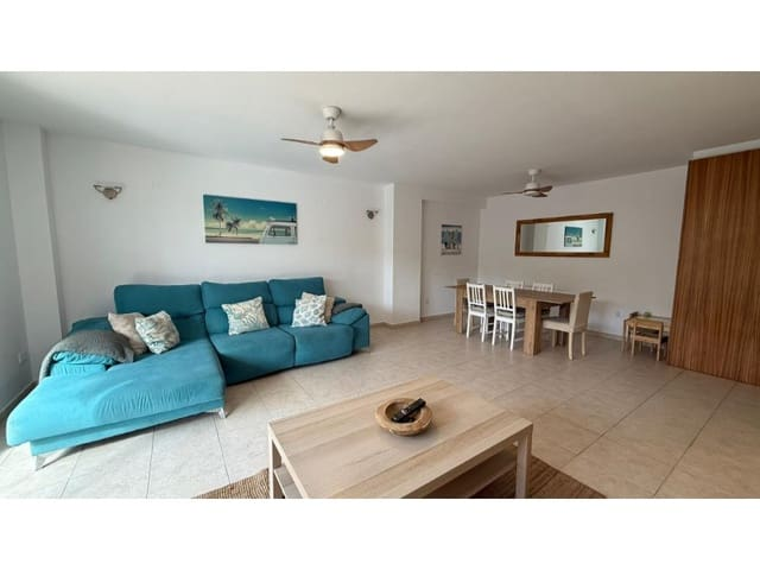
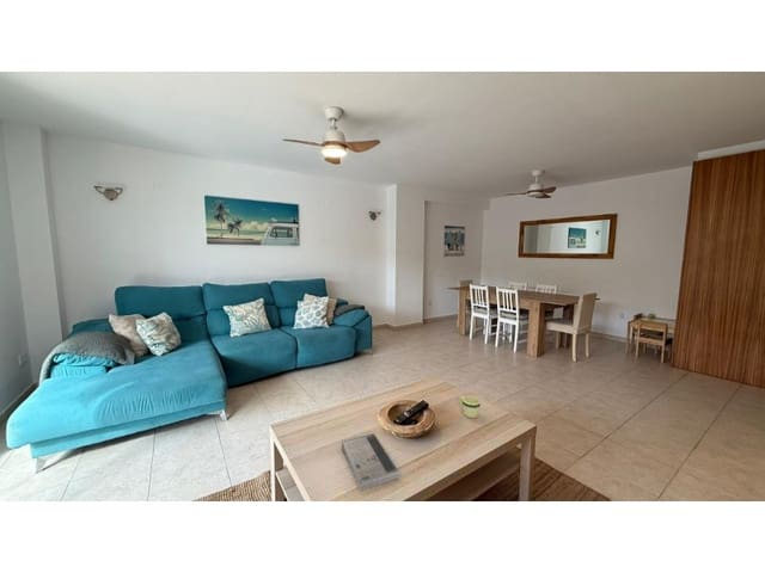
+ mug (467, 405)
+ book (368, 457)
